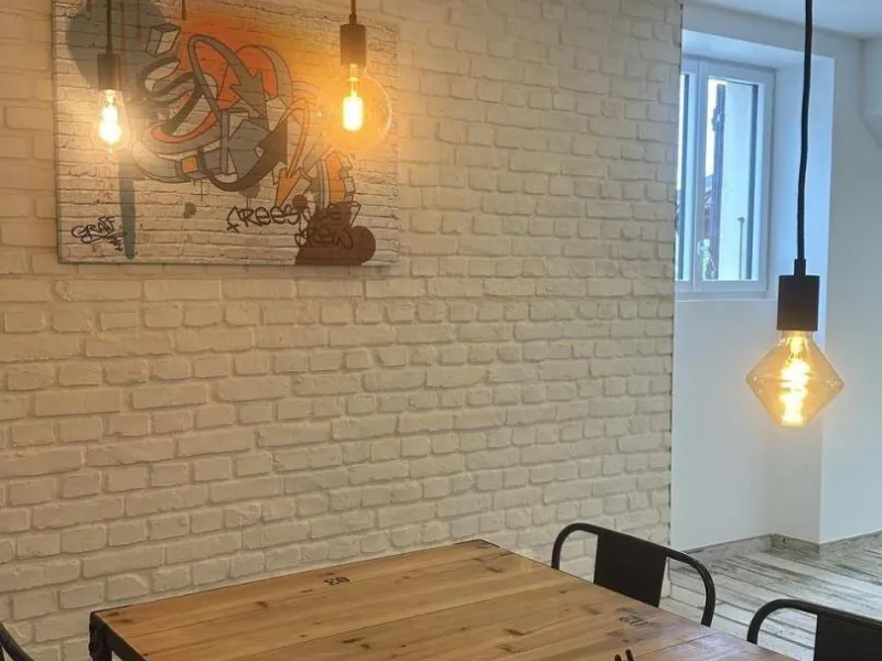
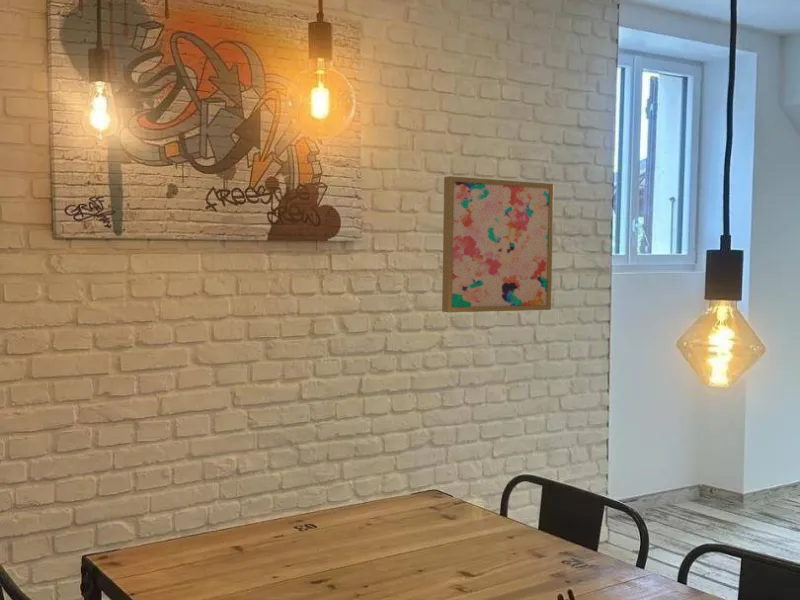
+ wall art (499, 245)
